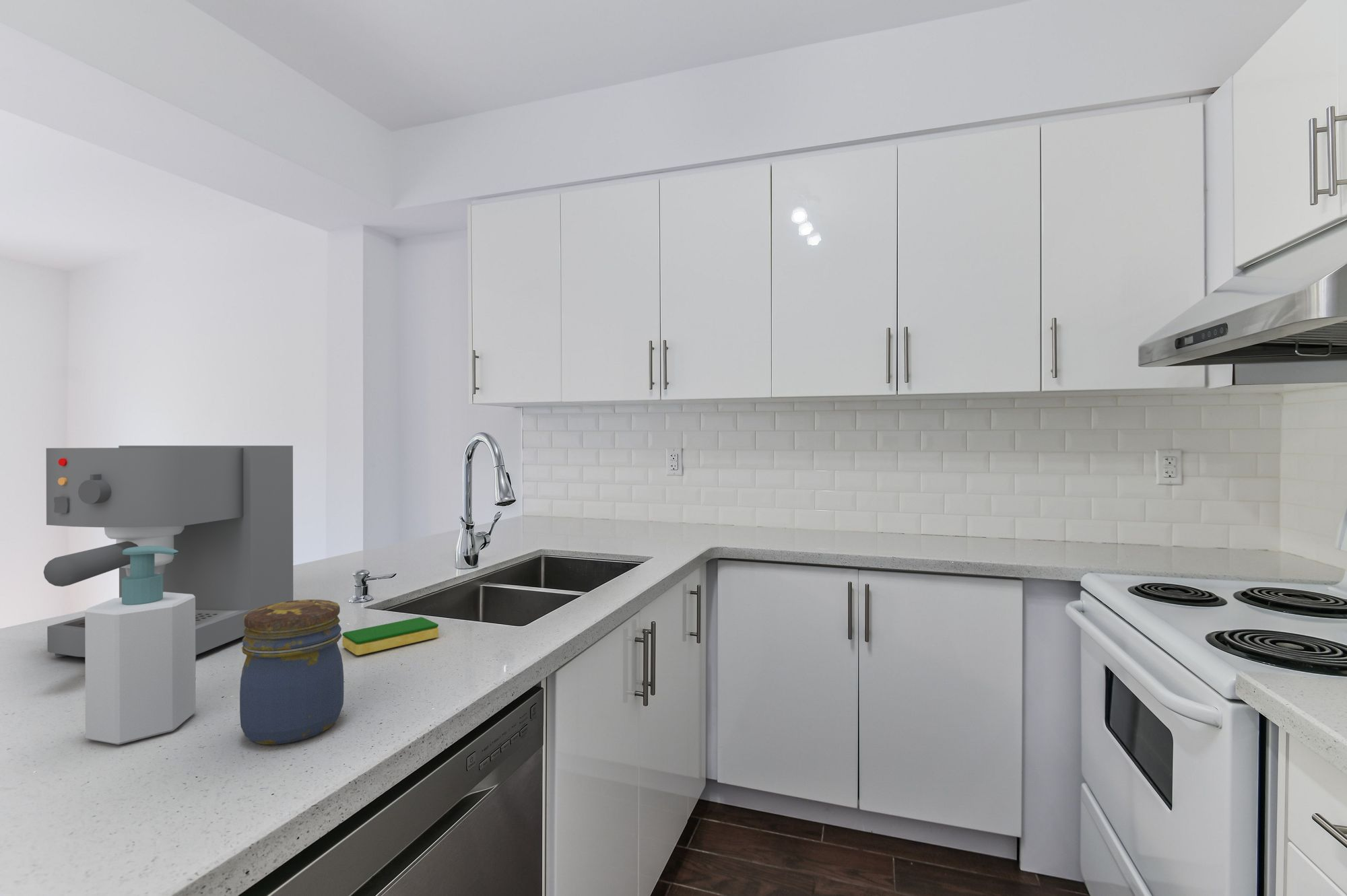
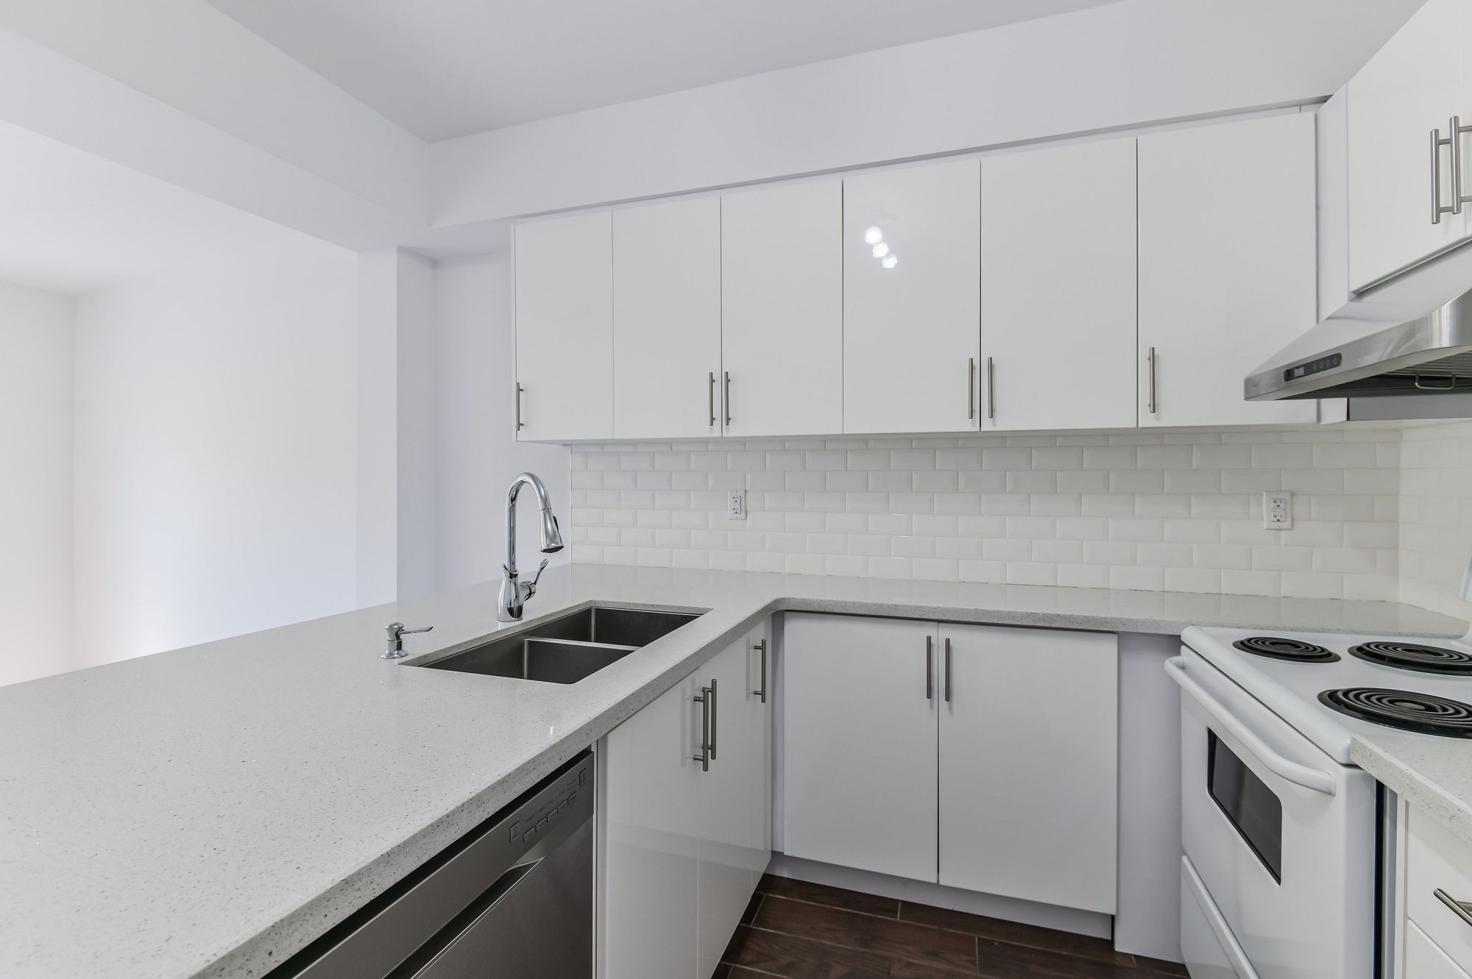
- coffee maker (183, 543)
- jar (294, 664)
- dish sponge (391, 635)
- soap bottle (143, 637)
